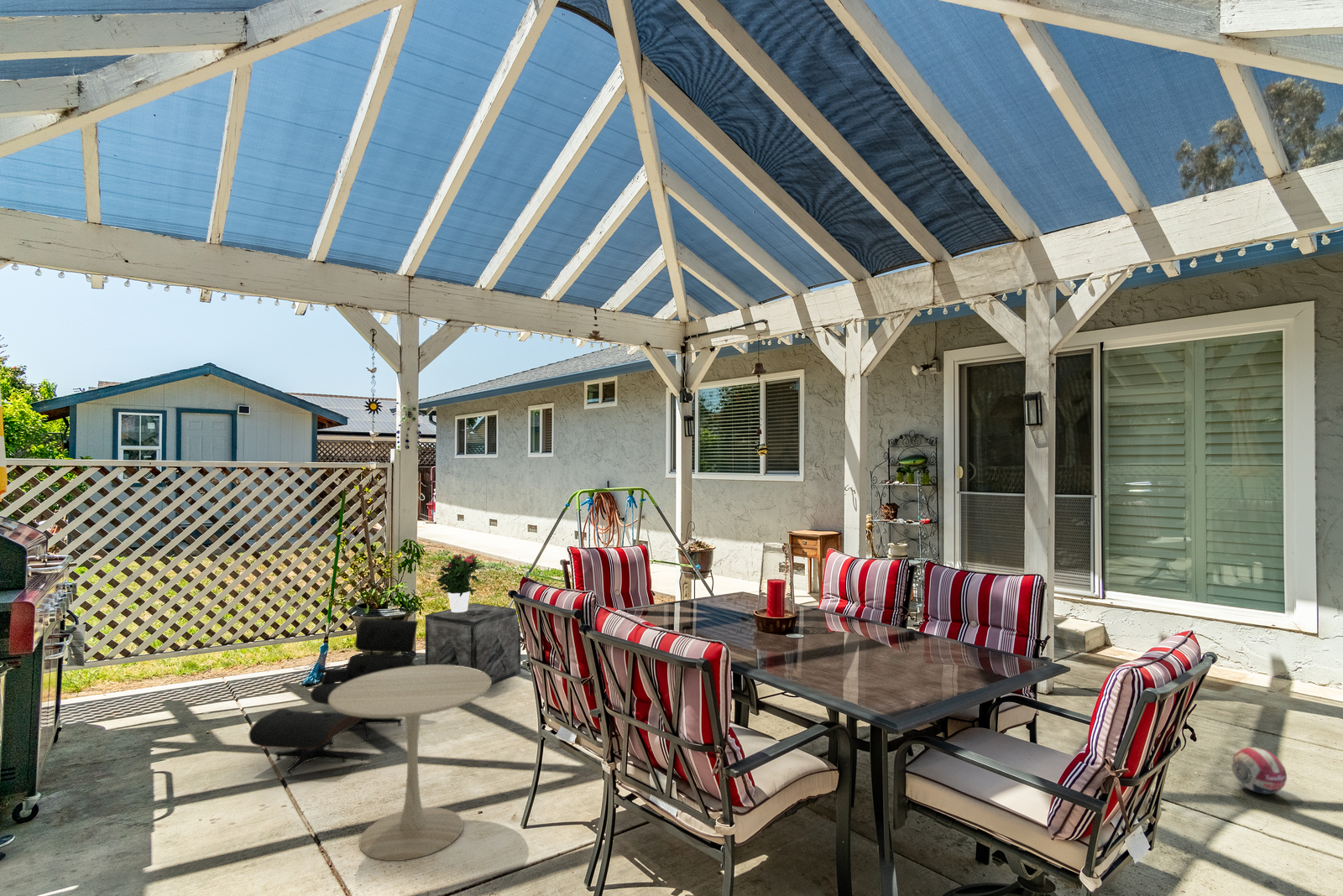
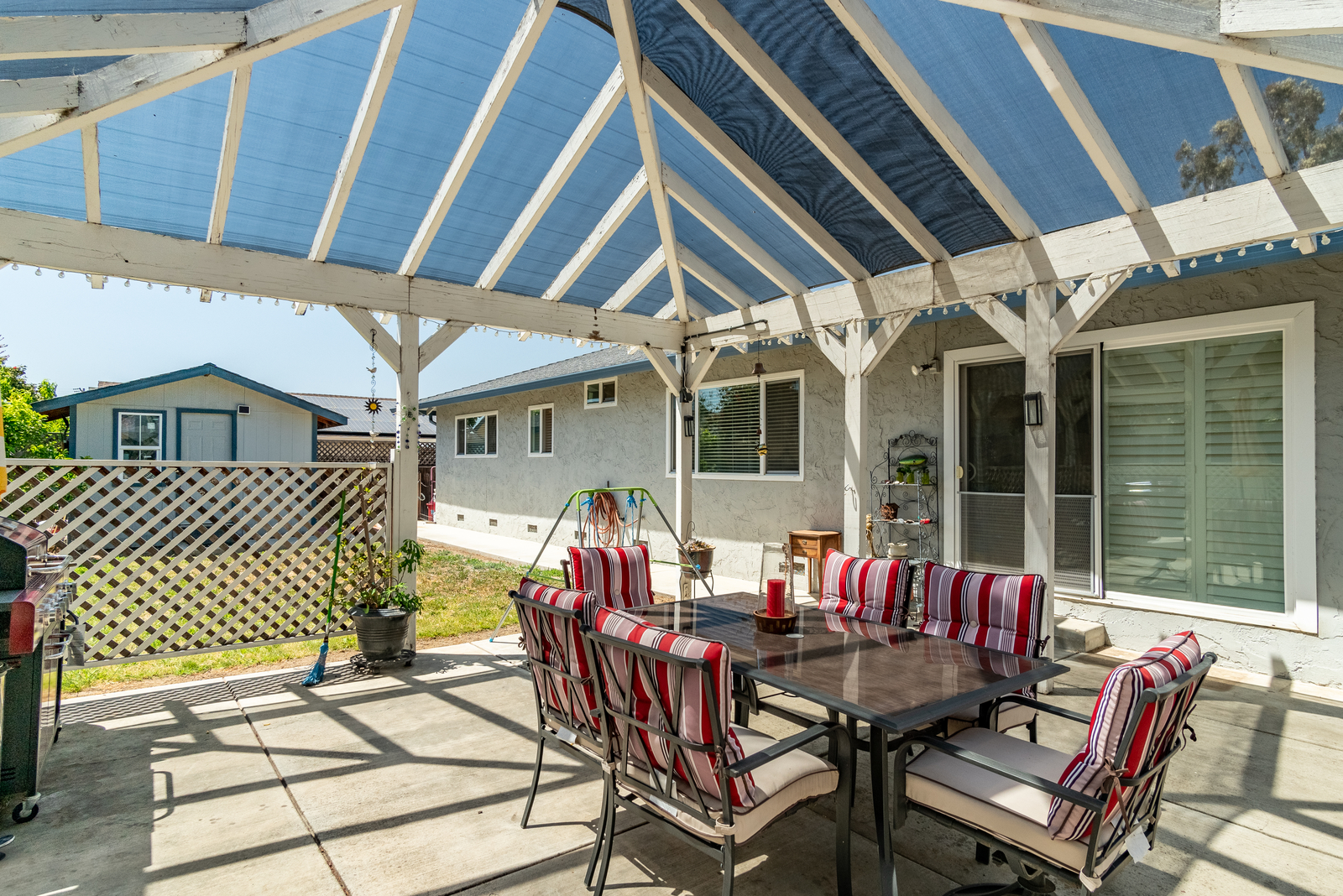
- ball (1256, 768)
- storage crate (473, 644)
- lounge chair (343, 683)
- side table (412, 760)
- potted flower (460, 581)
